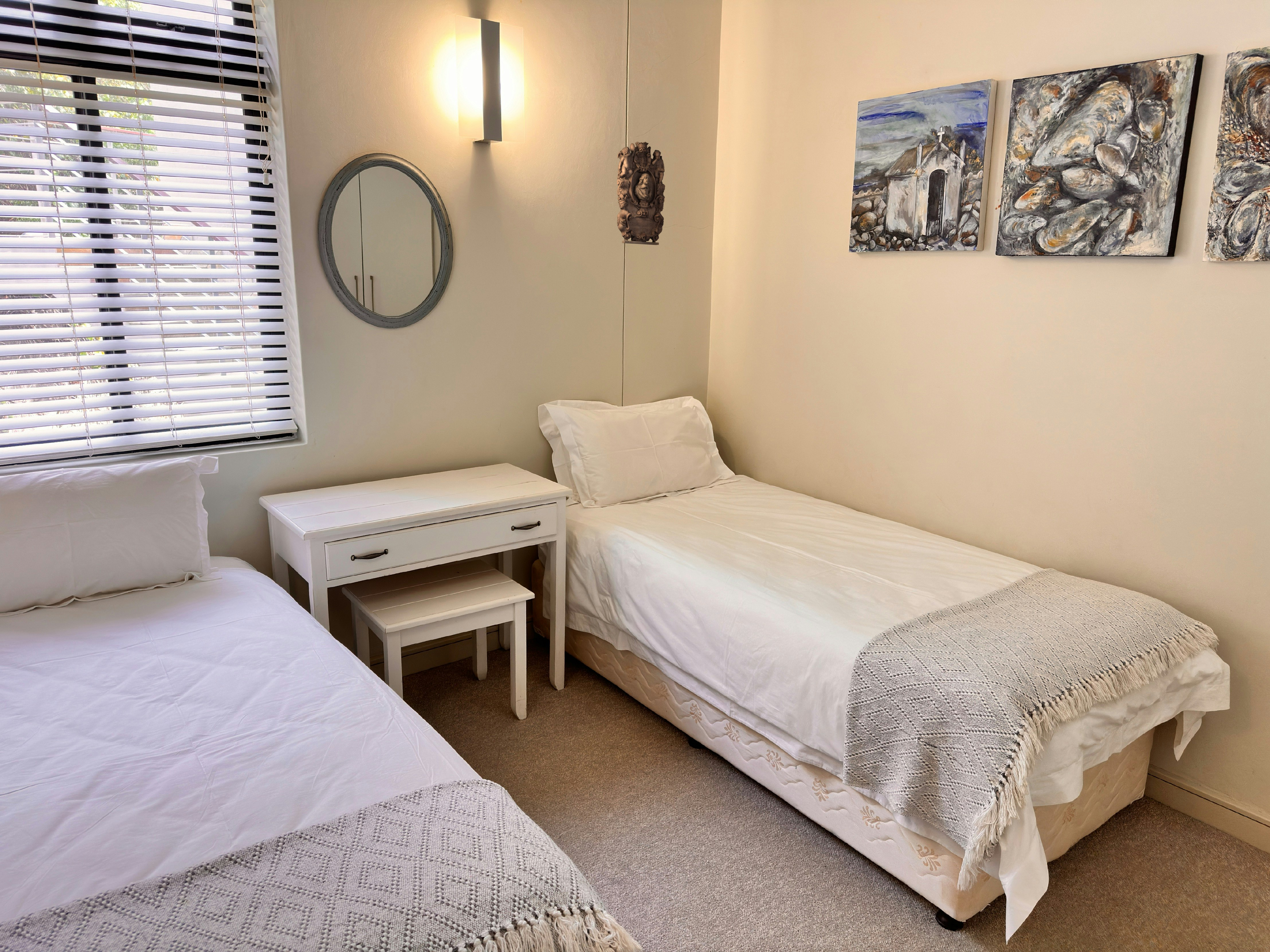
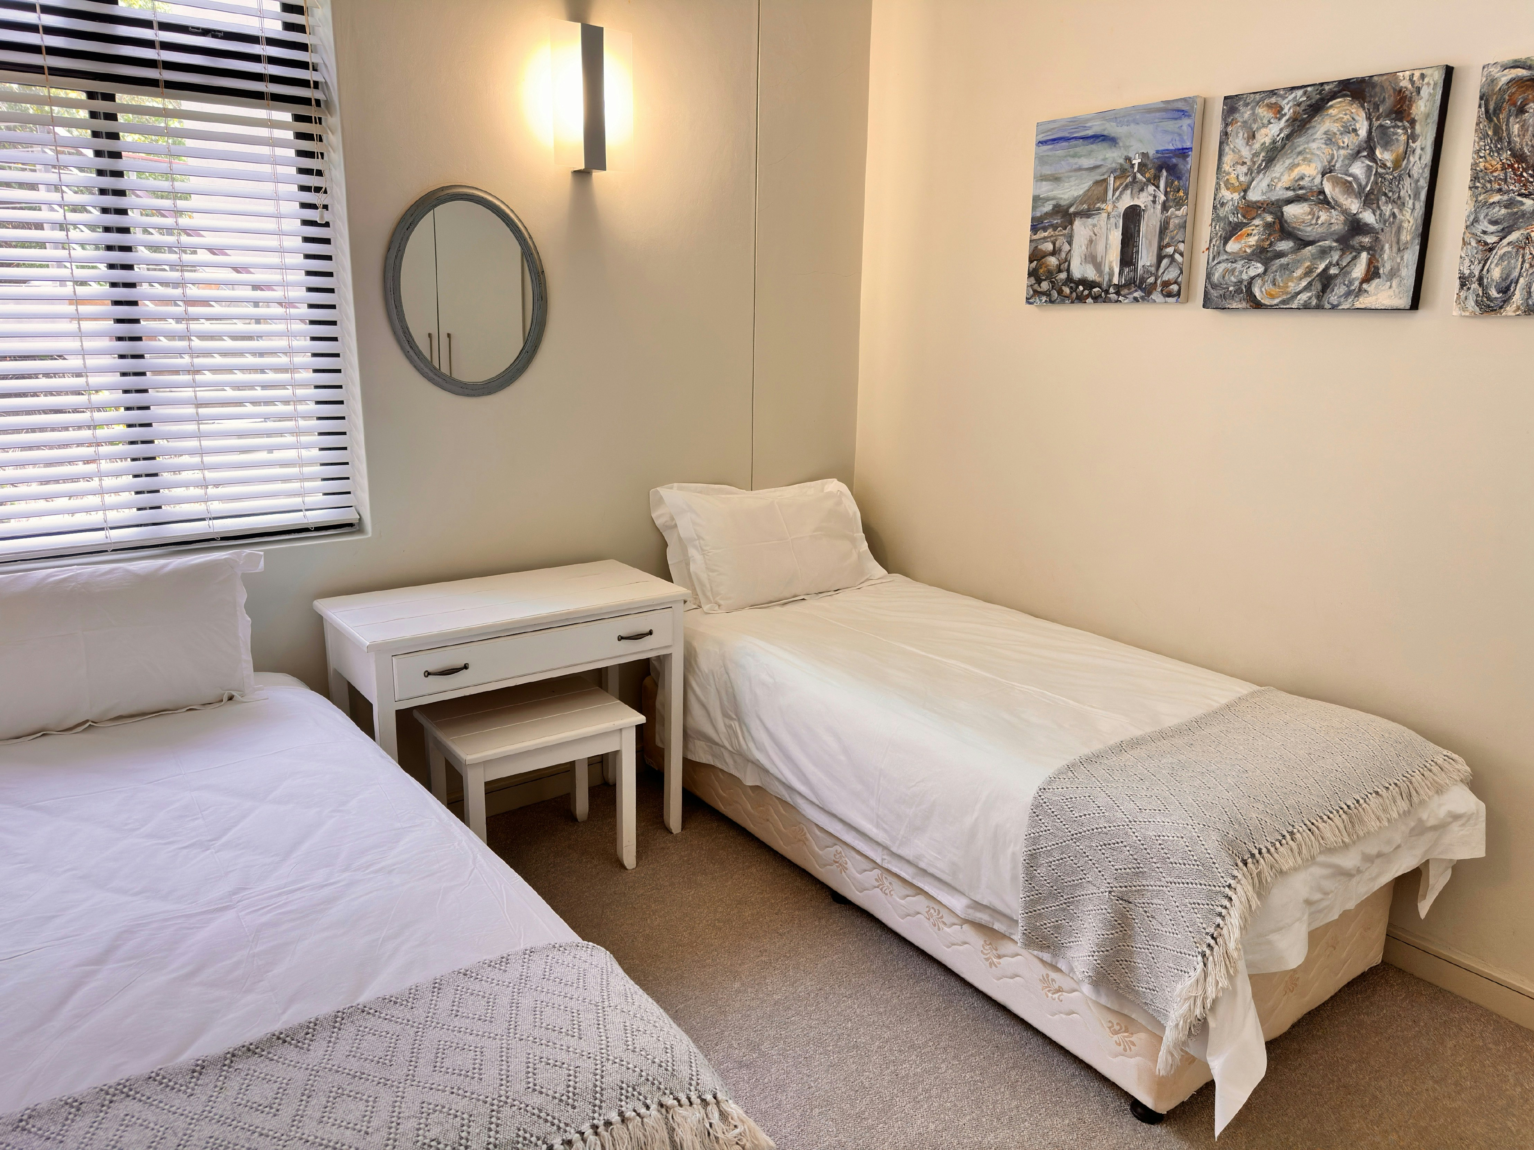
- wall ornament (644, 193)
